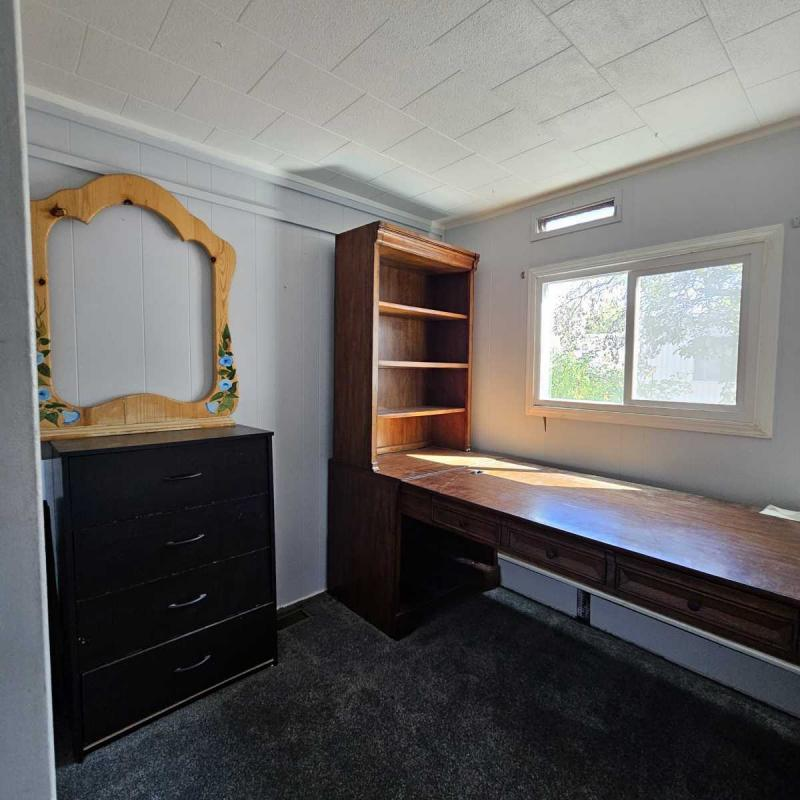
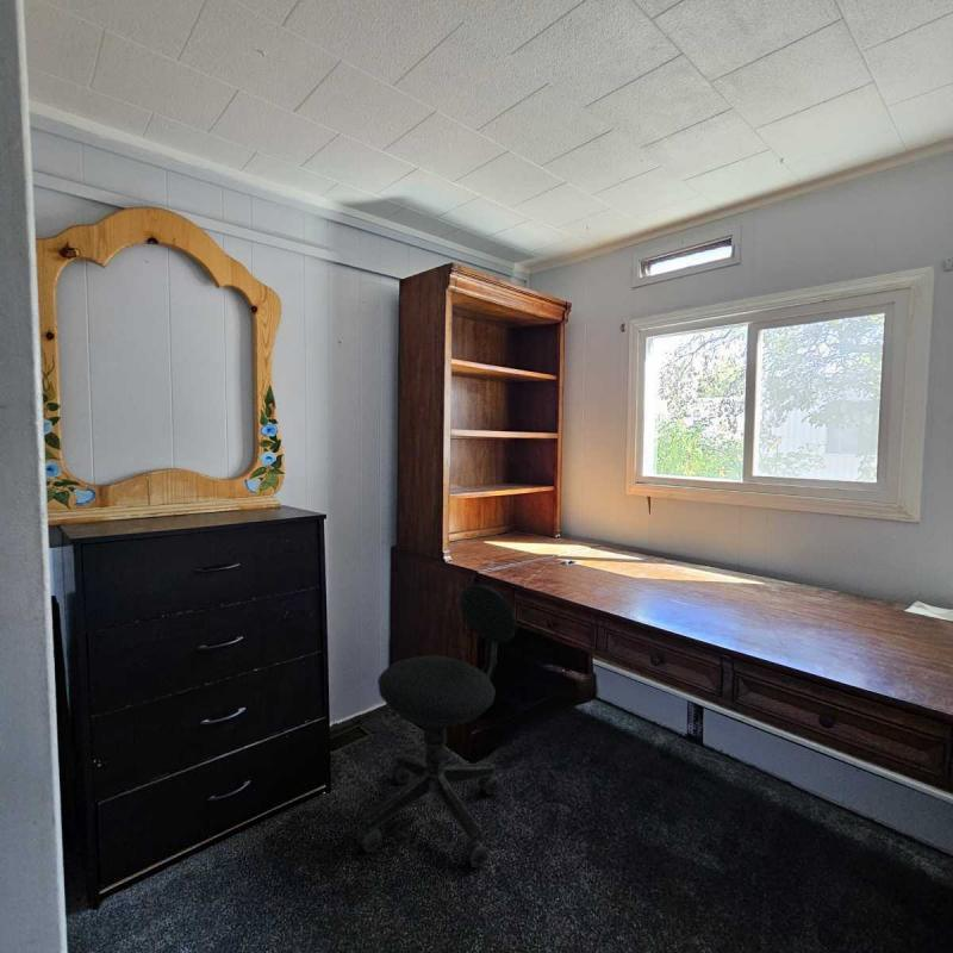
+ office chair (434, 708)
